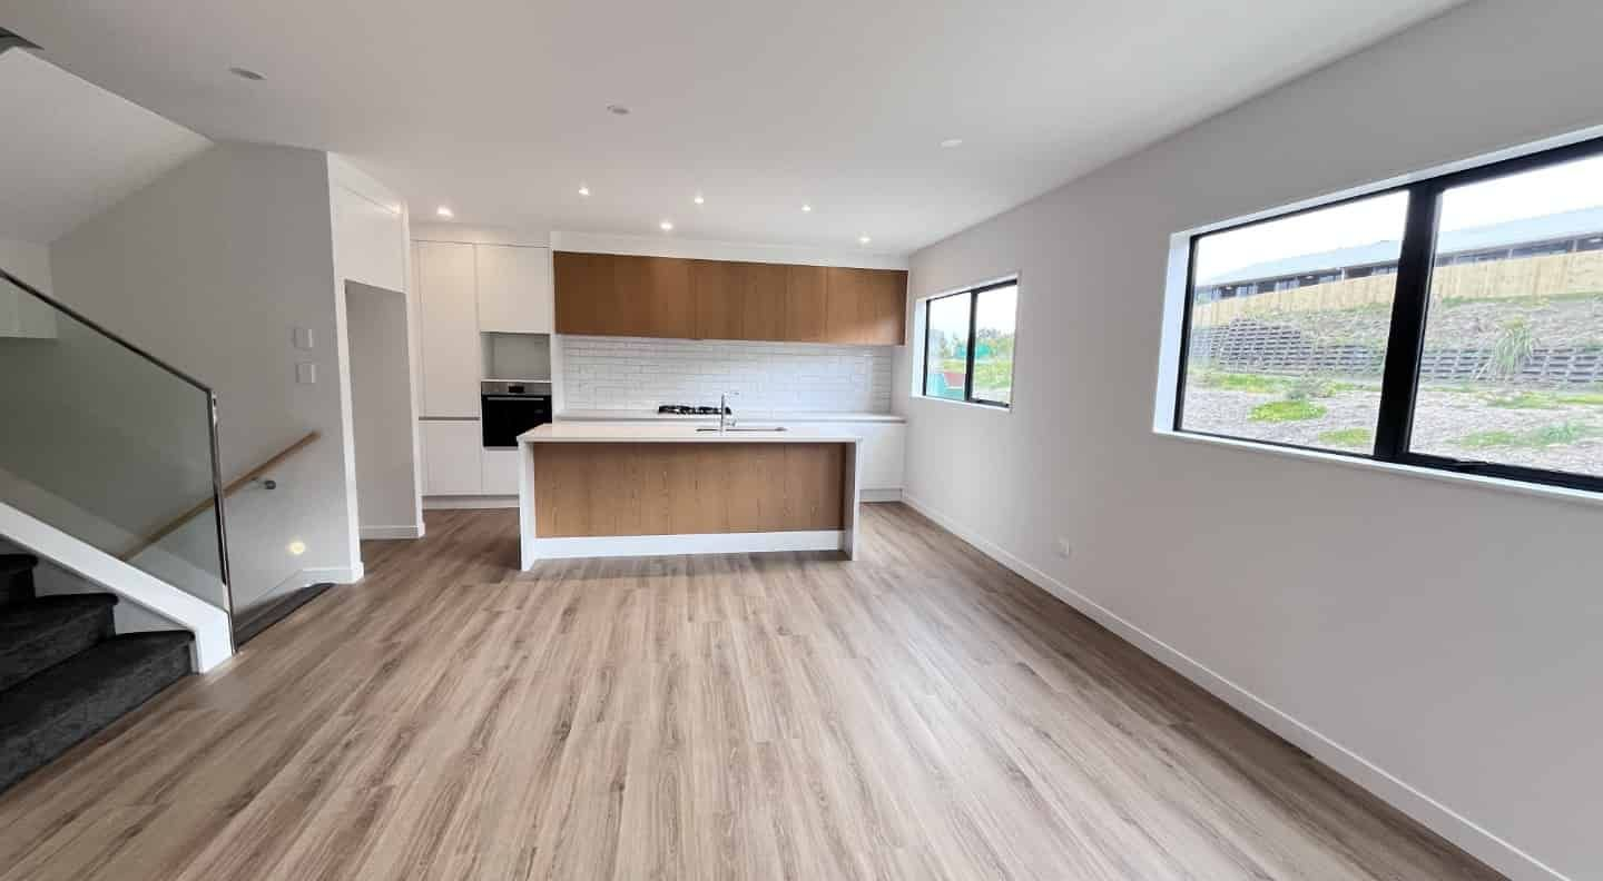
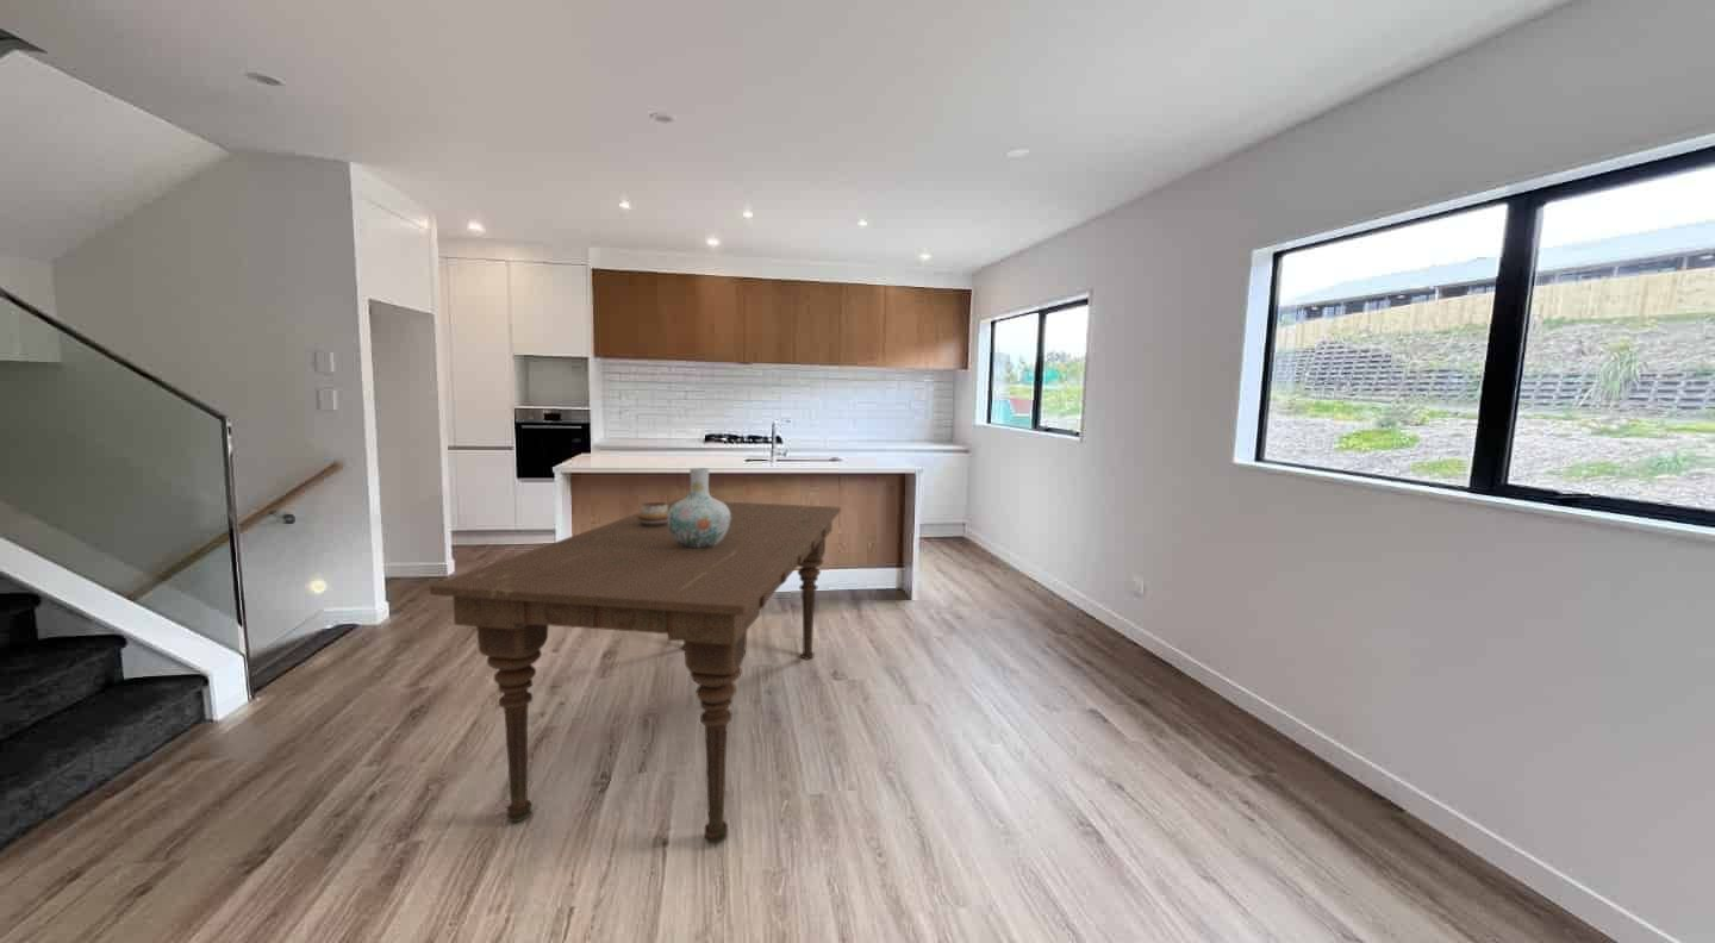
+ vase (699, 506)
+ dining table (698, 626)
+ decorative bowl (654, 513)
